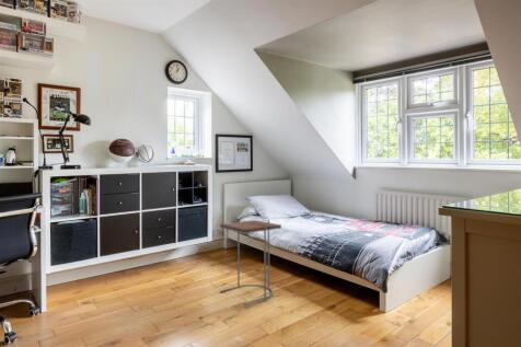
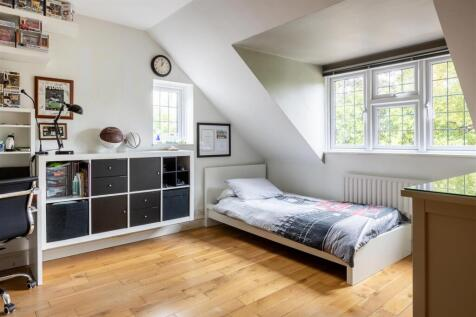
- side table (239, 257)
